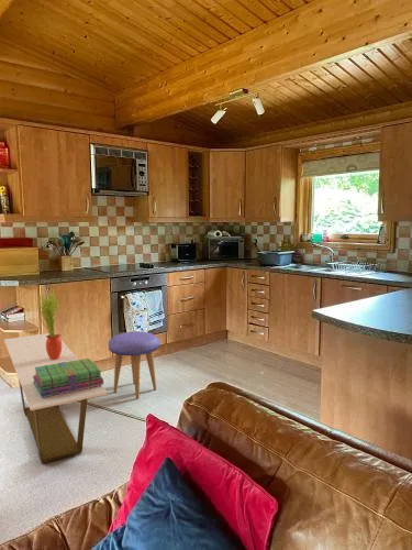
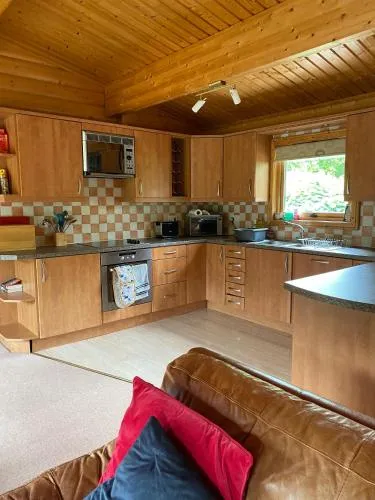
- coffee table (47, 396)
- stack of books (67, 375)
- potted plant (48, 323)
- stool (134, 363)
